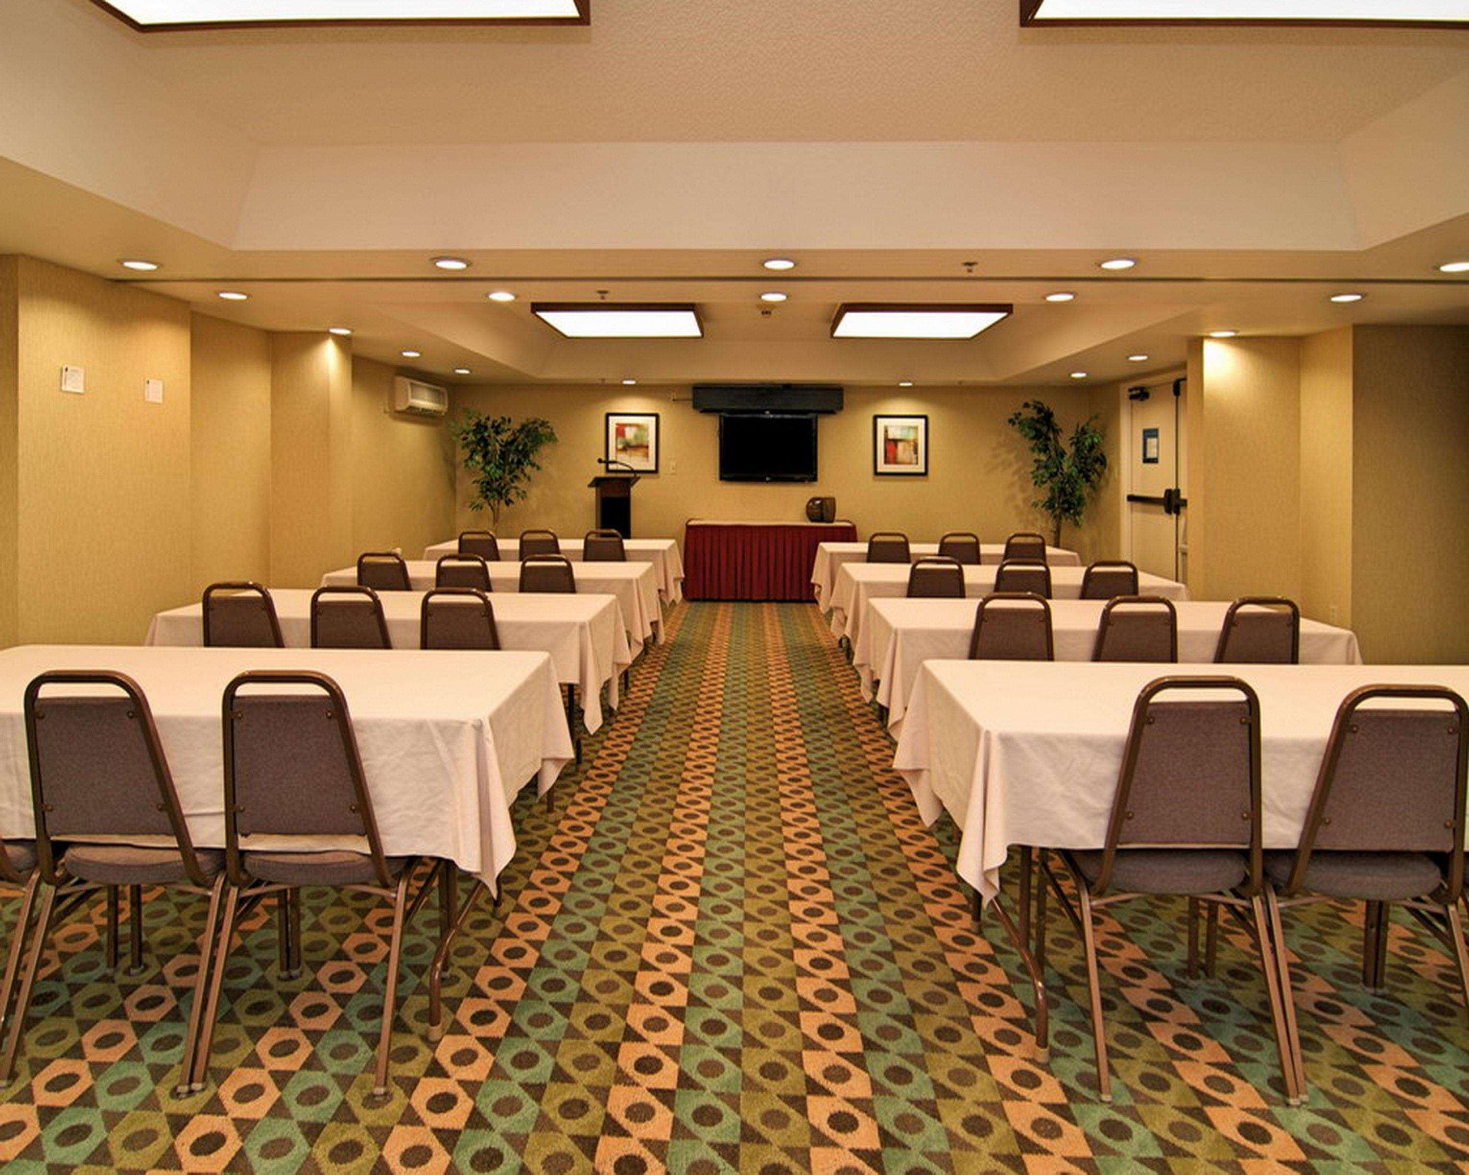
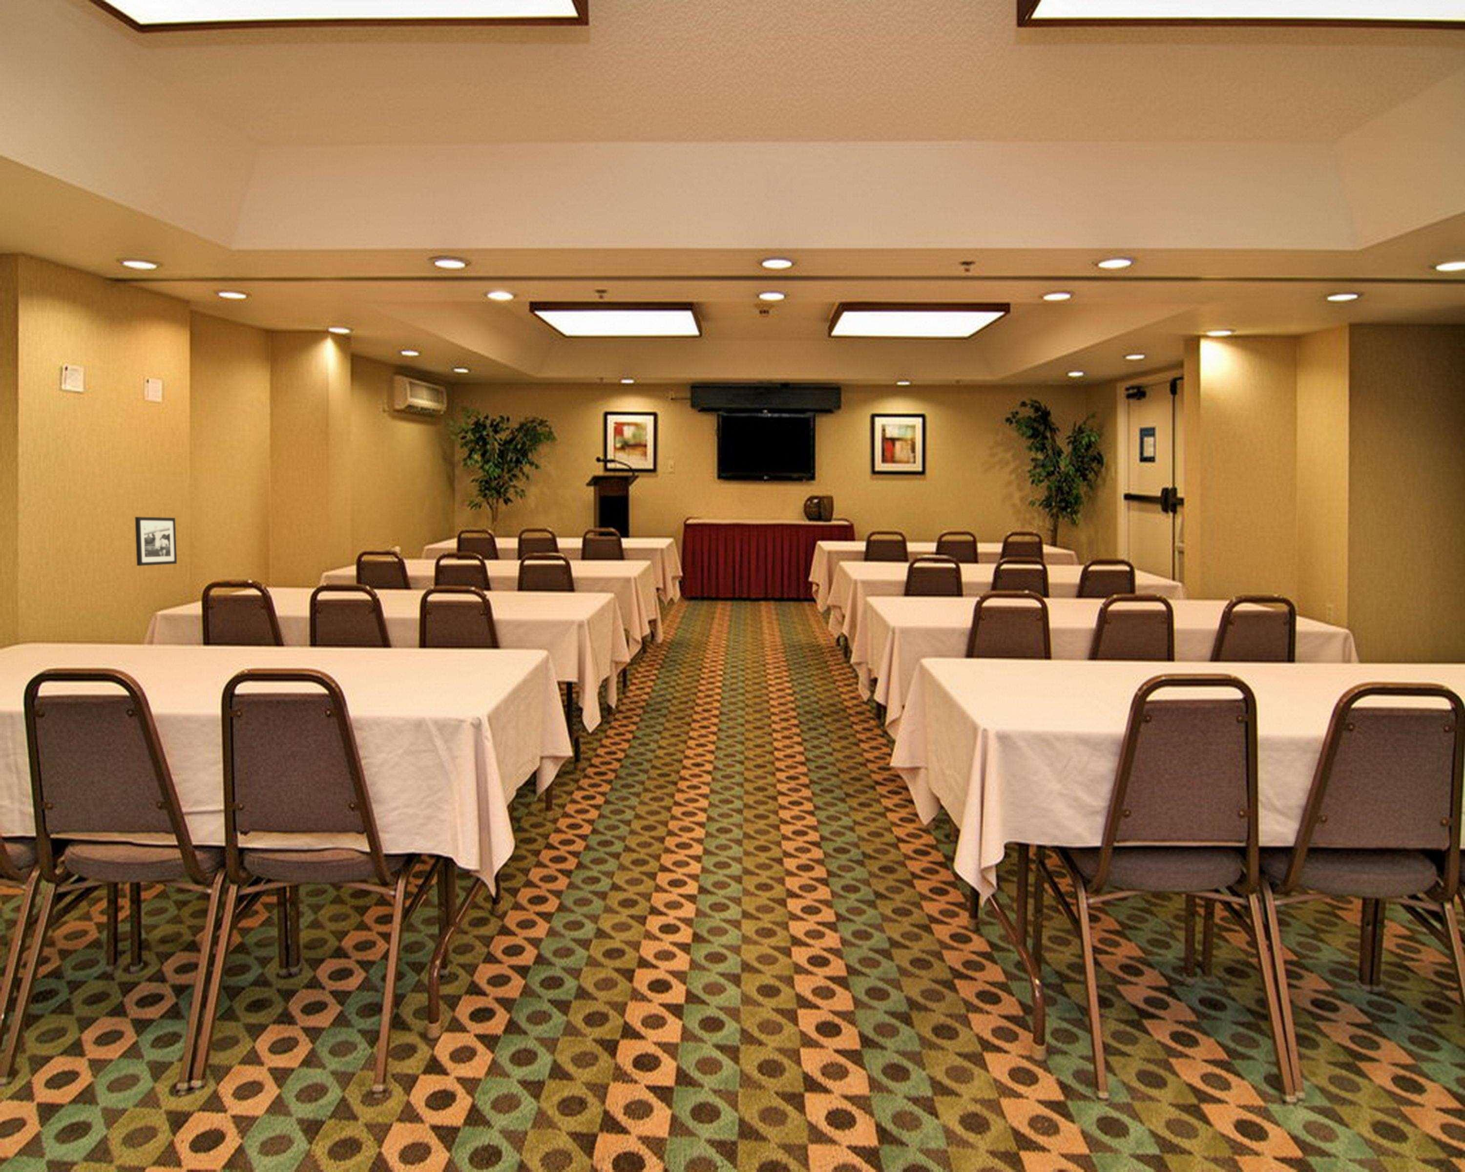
+ picture frame (157, 541)
